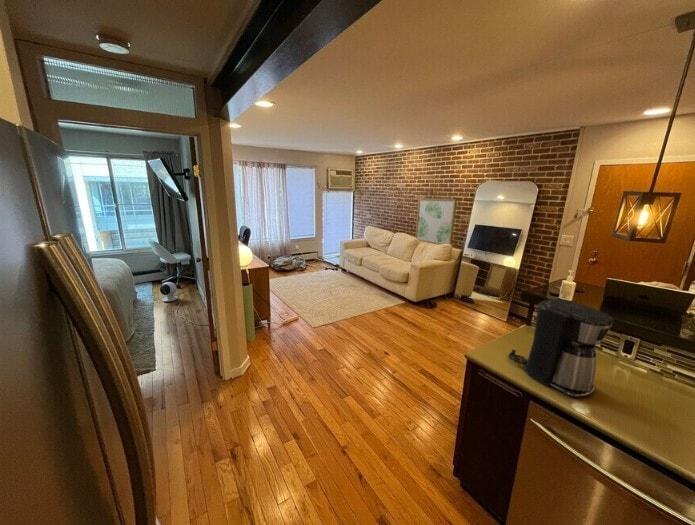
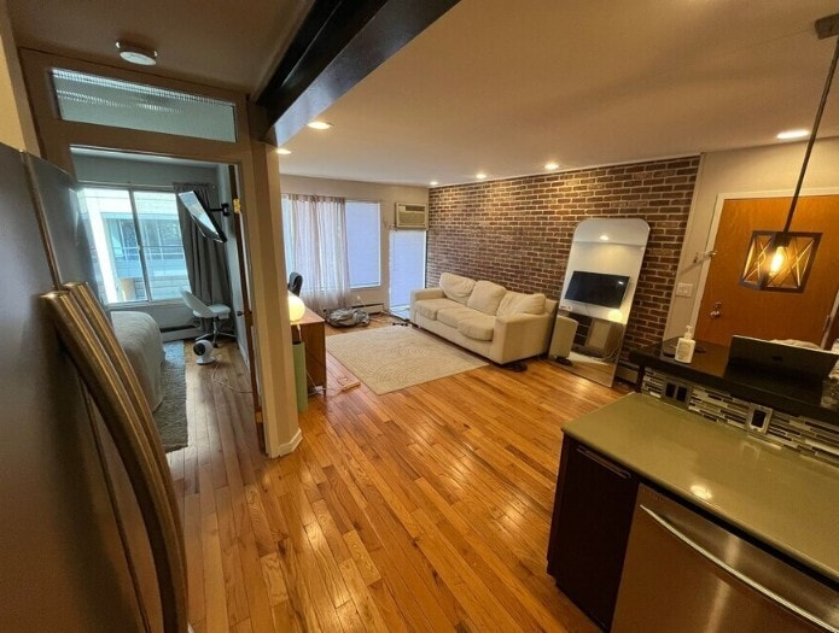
- wall art (434, 221)
- coffee maker (560, 339)
